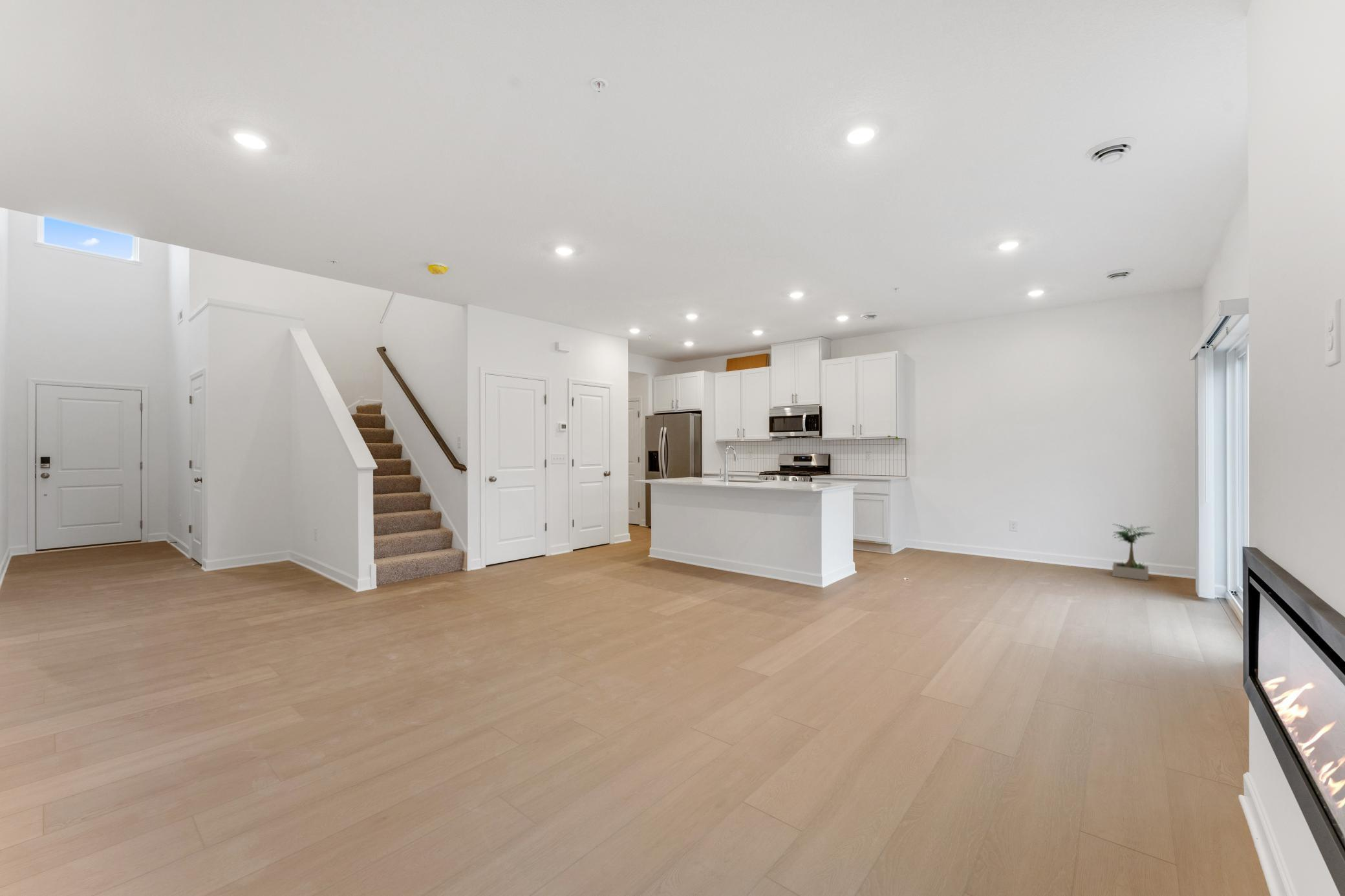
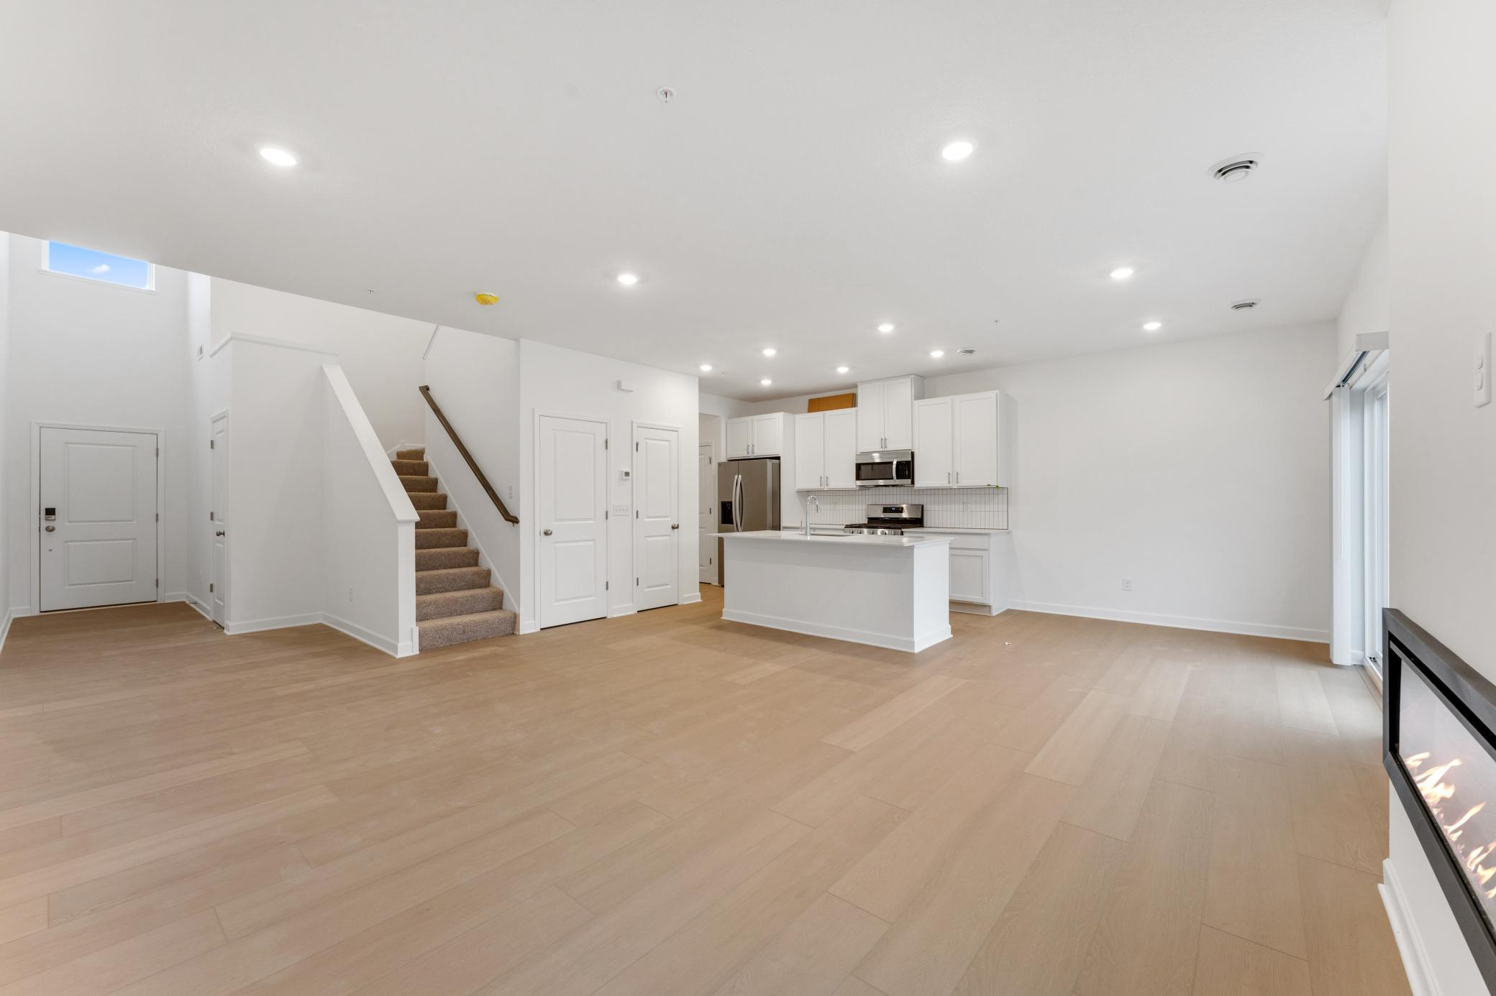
- potted plant (1133, 551)
